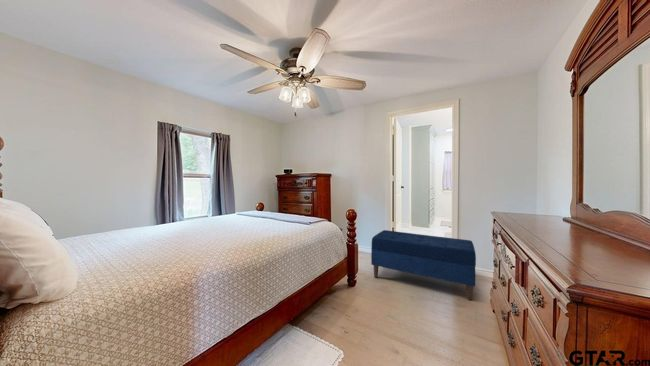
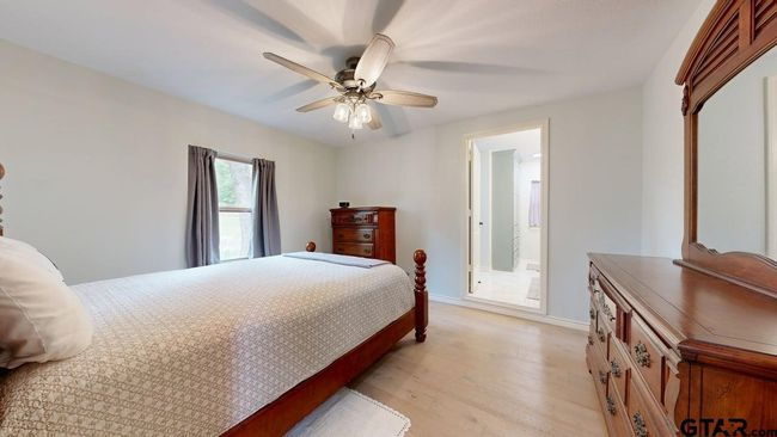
- bench (420, 259)
